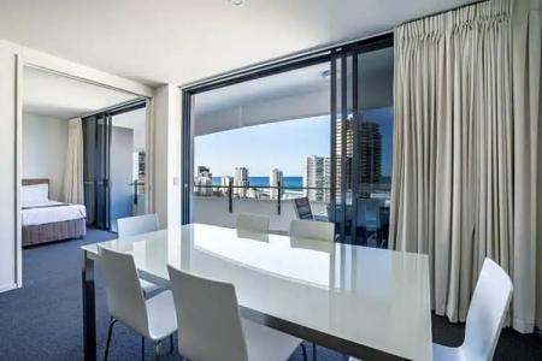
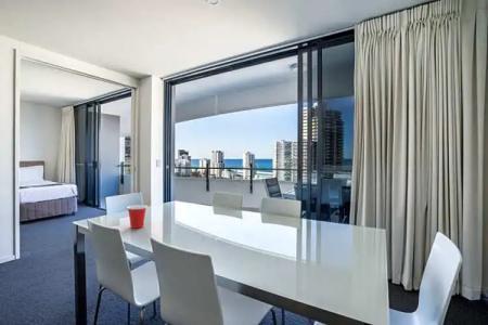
+ cup (137, 216)
